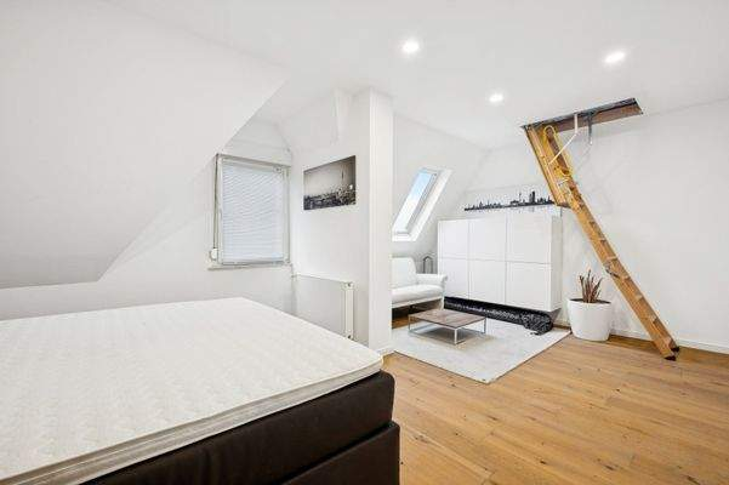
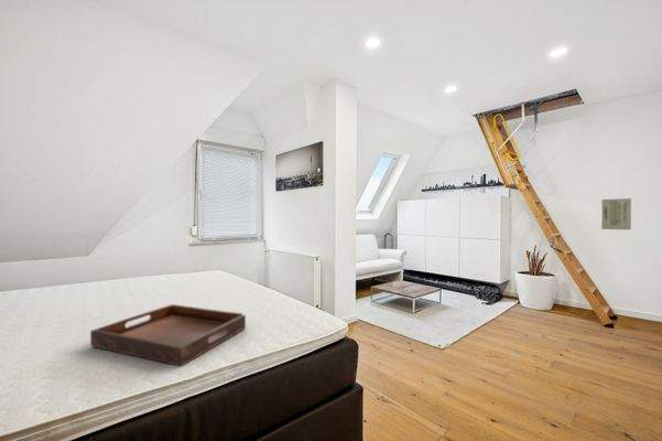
+ serving tray (175, 329)
+ wall art (616, 214)
